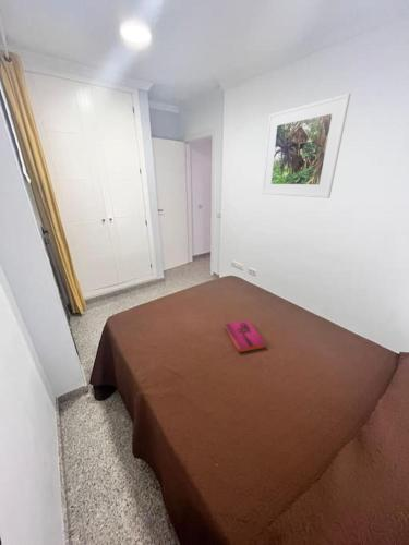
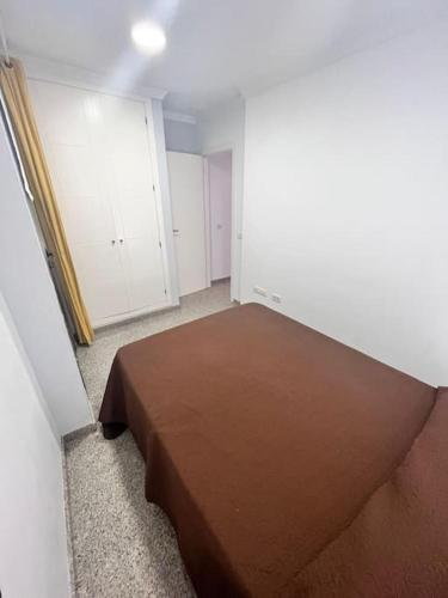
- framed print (297, 154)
- hardback book (243, 335)
